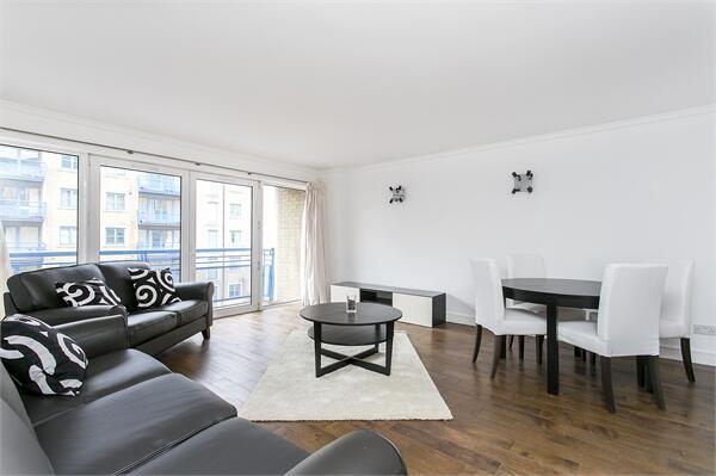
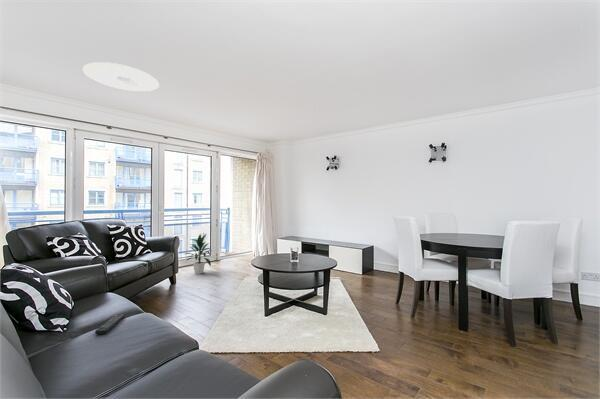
+ indoor plant (199, 253)
+ remote control (111, 323)
+ ceiling light (123, 75)
